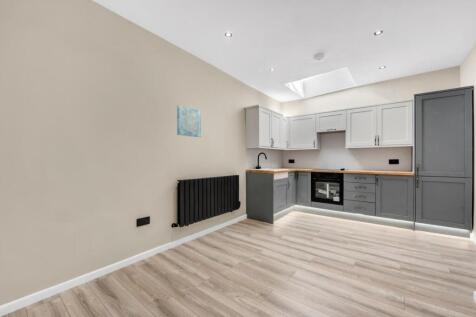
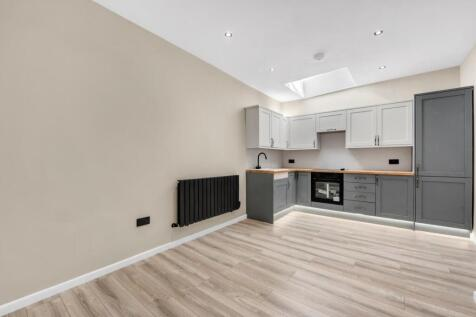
- wall art (189, 122)
